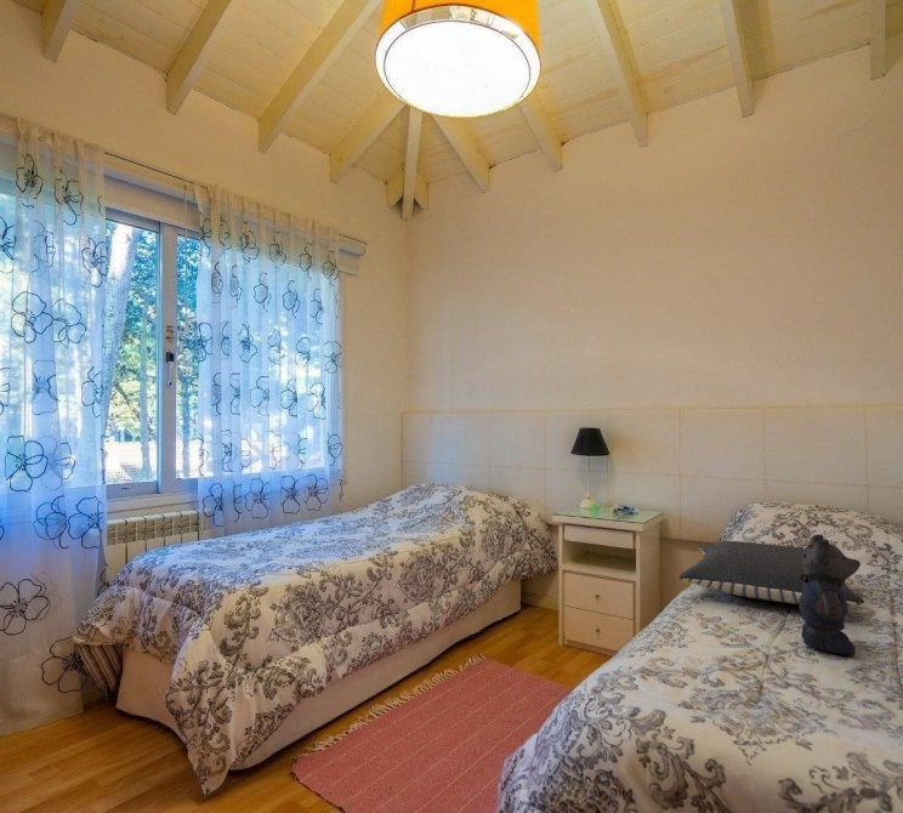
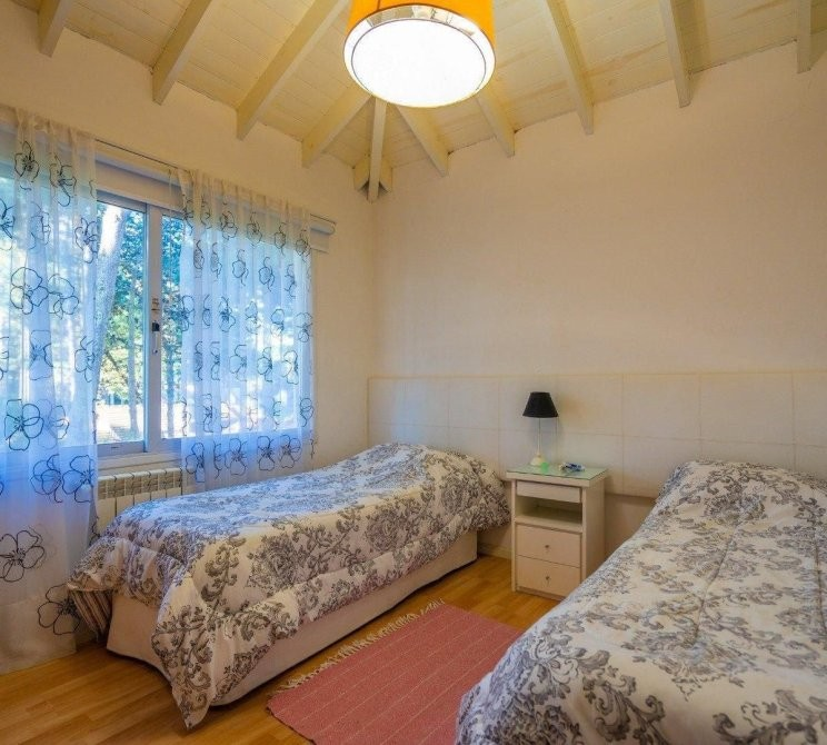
- bear (825, 589)
- pillow (767, 570)
